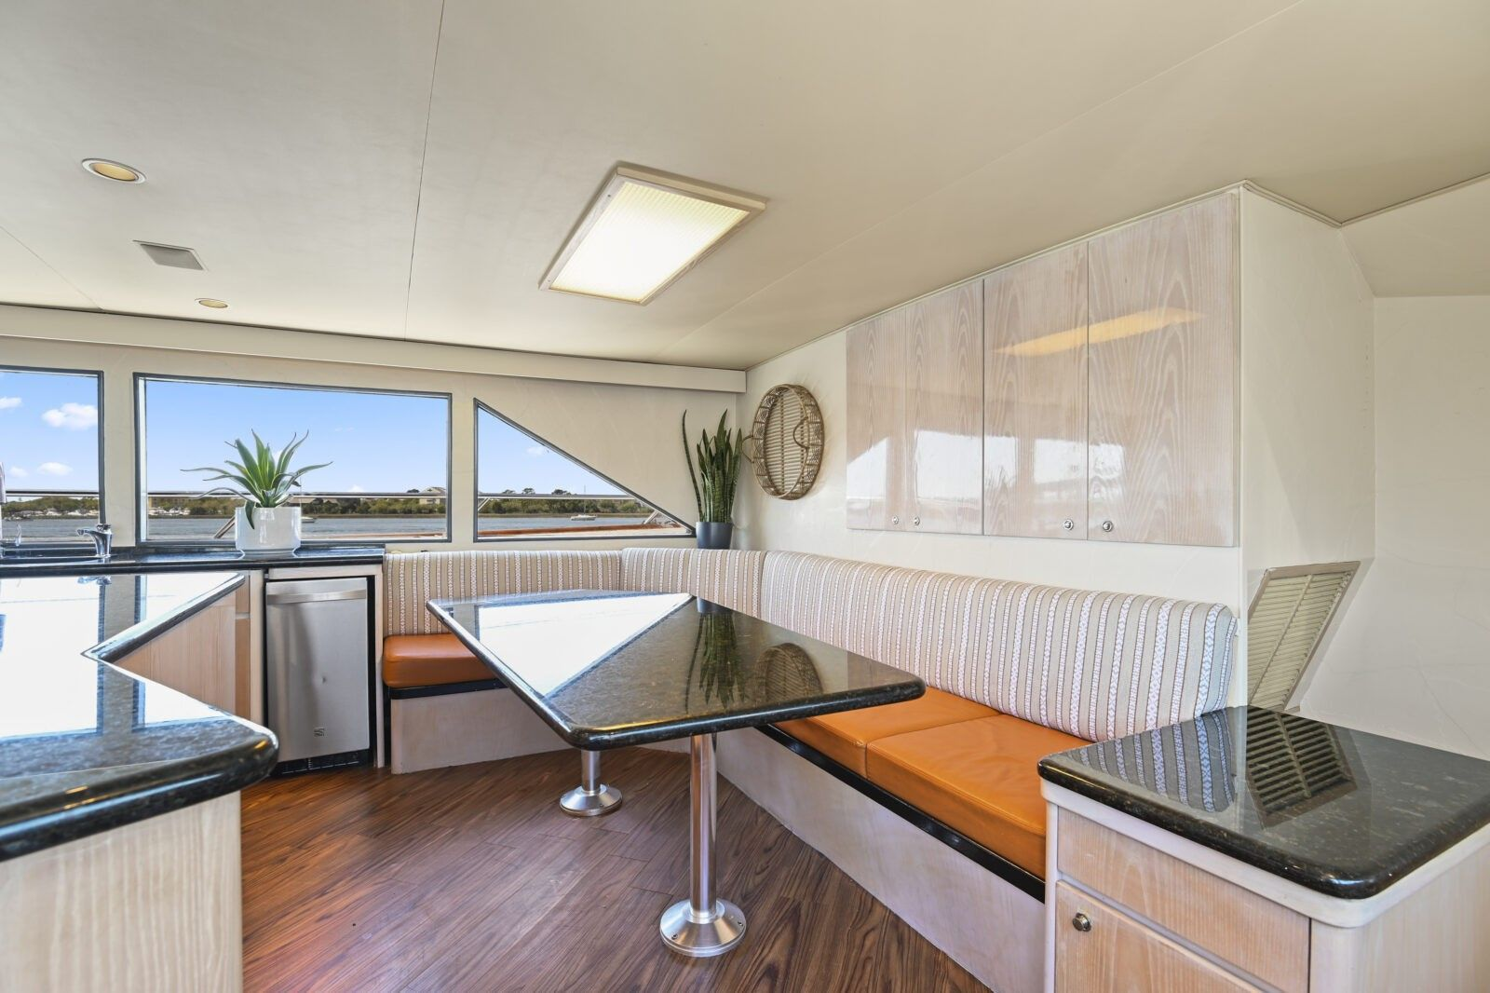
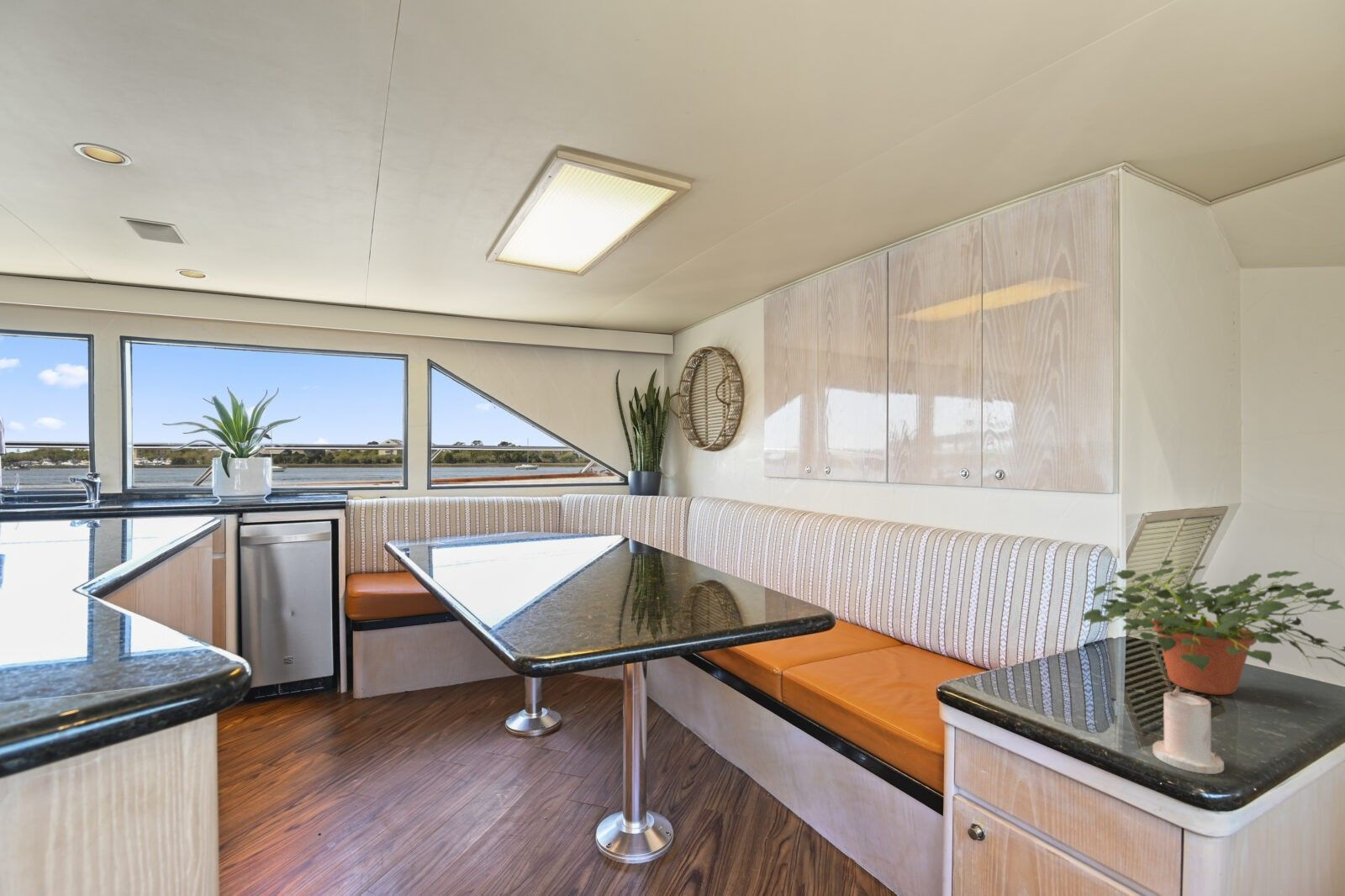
+ candle (1187, 725)
+ potted plant (1209, 632)
